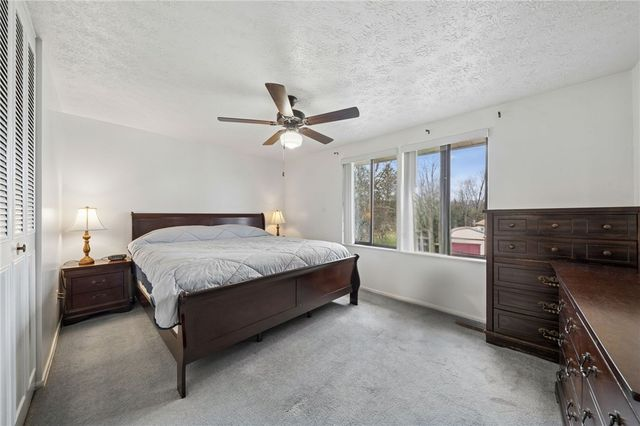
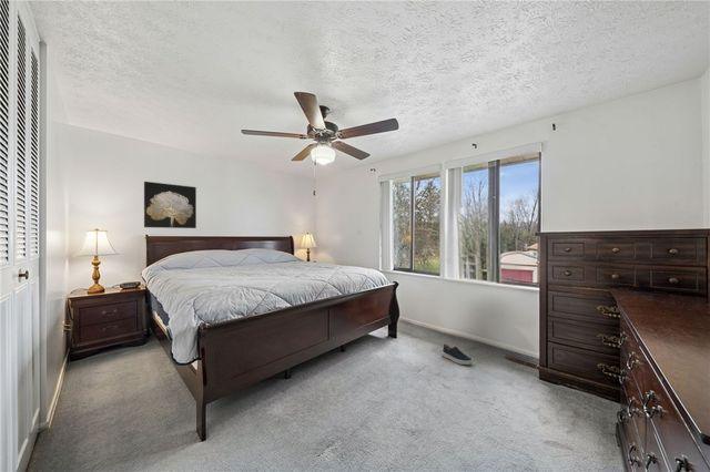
+ shoe (456, 353)
+ wall art (171, 206)
